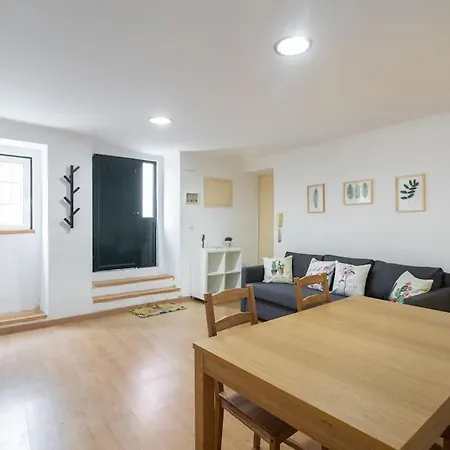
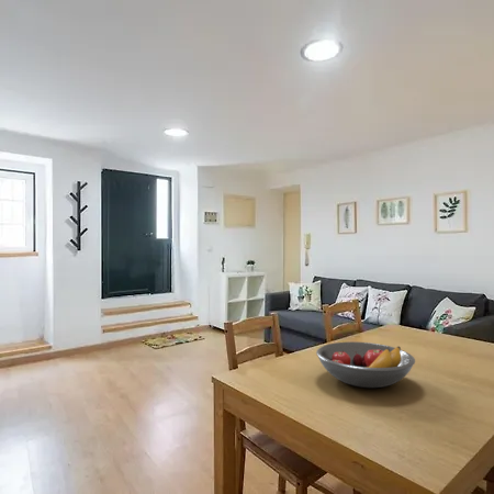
+ fruit bowl (363, 363)
